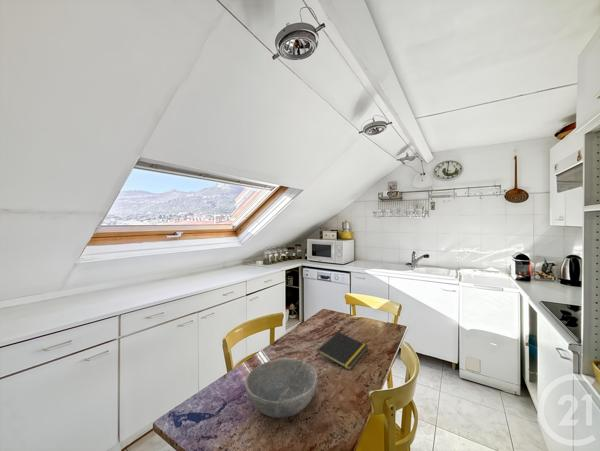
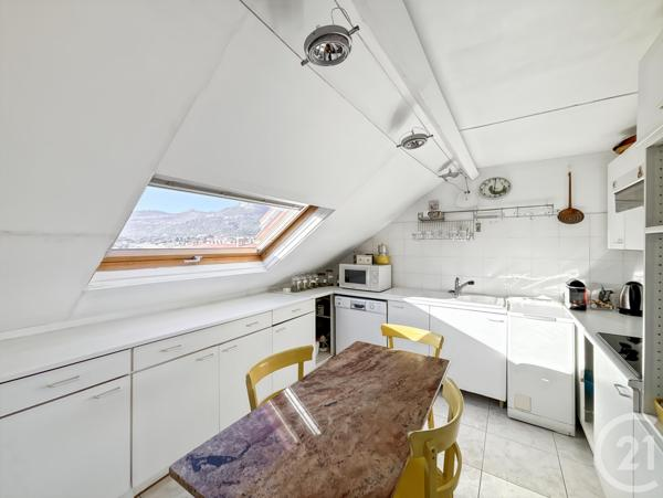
- notepad (343, 348)
- bowl (282, 389)
